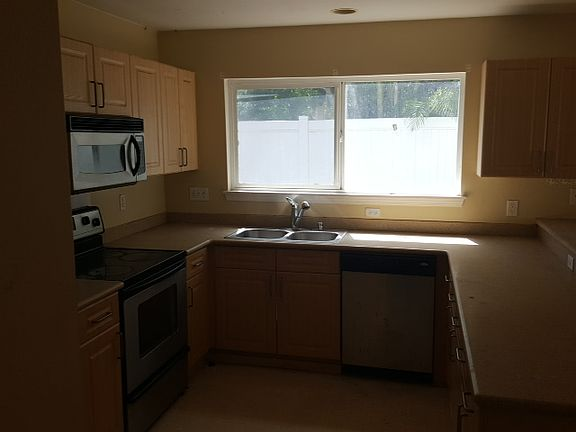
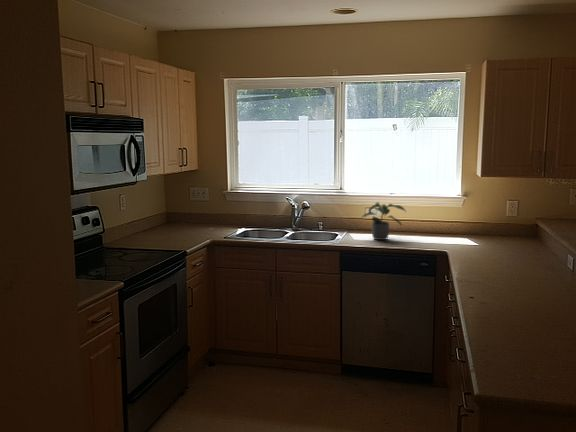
+ potted plant (382, 221)
